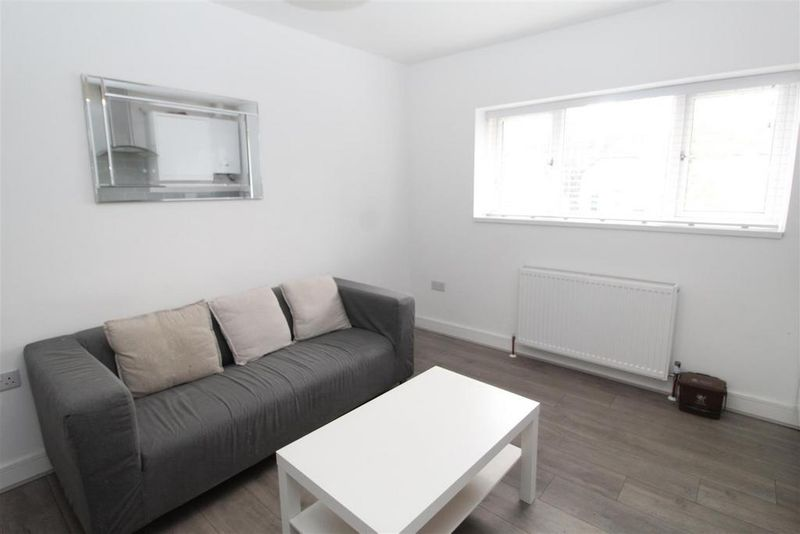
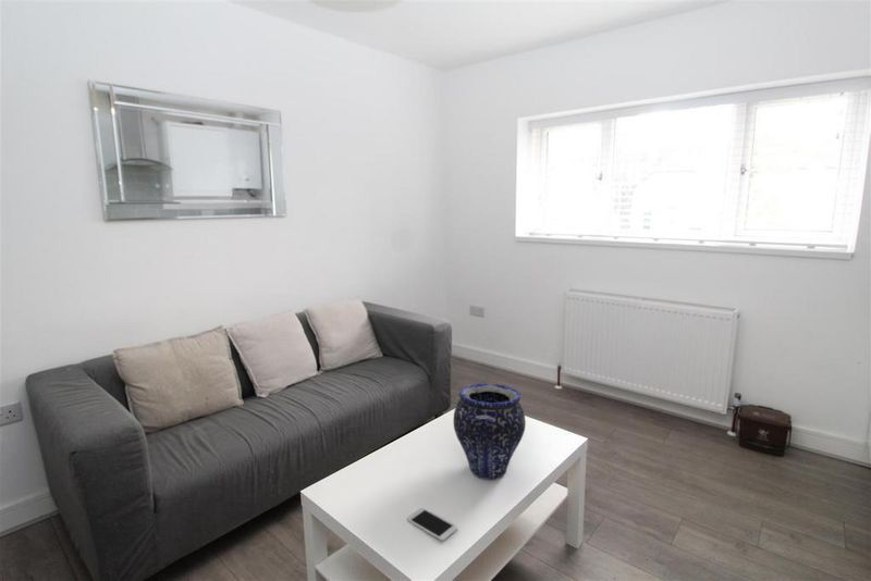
+ smartphone (431, 523)
+ vase (489, 431)
